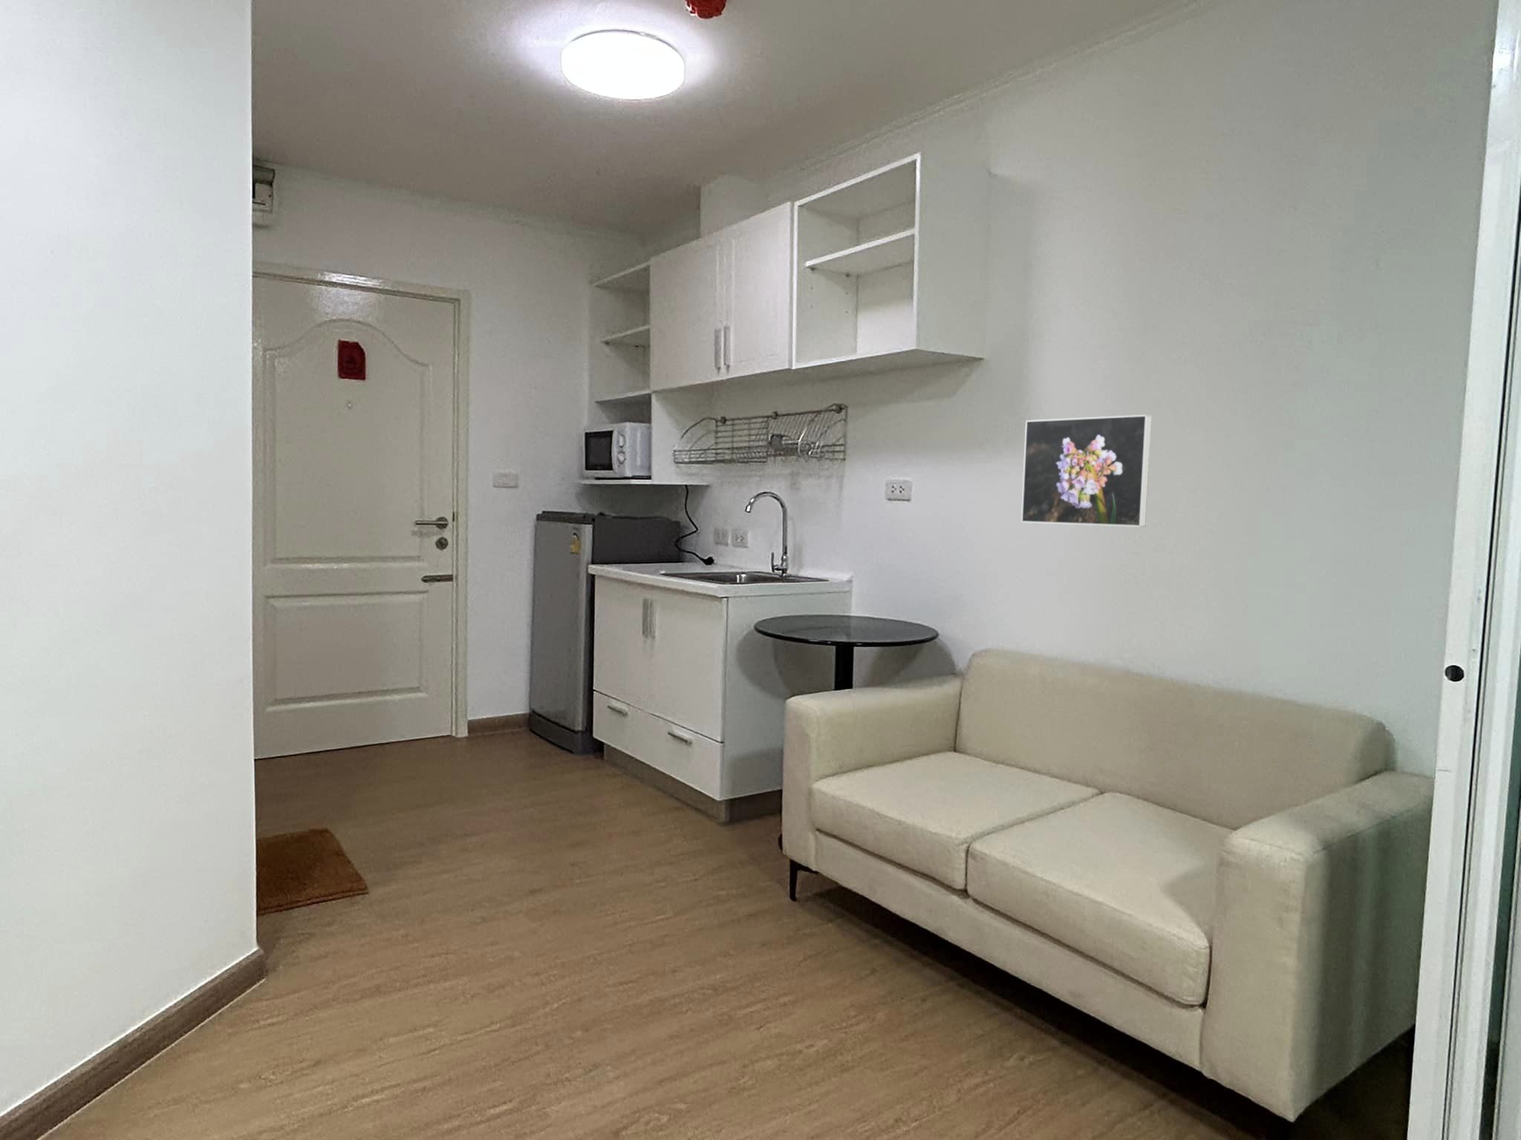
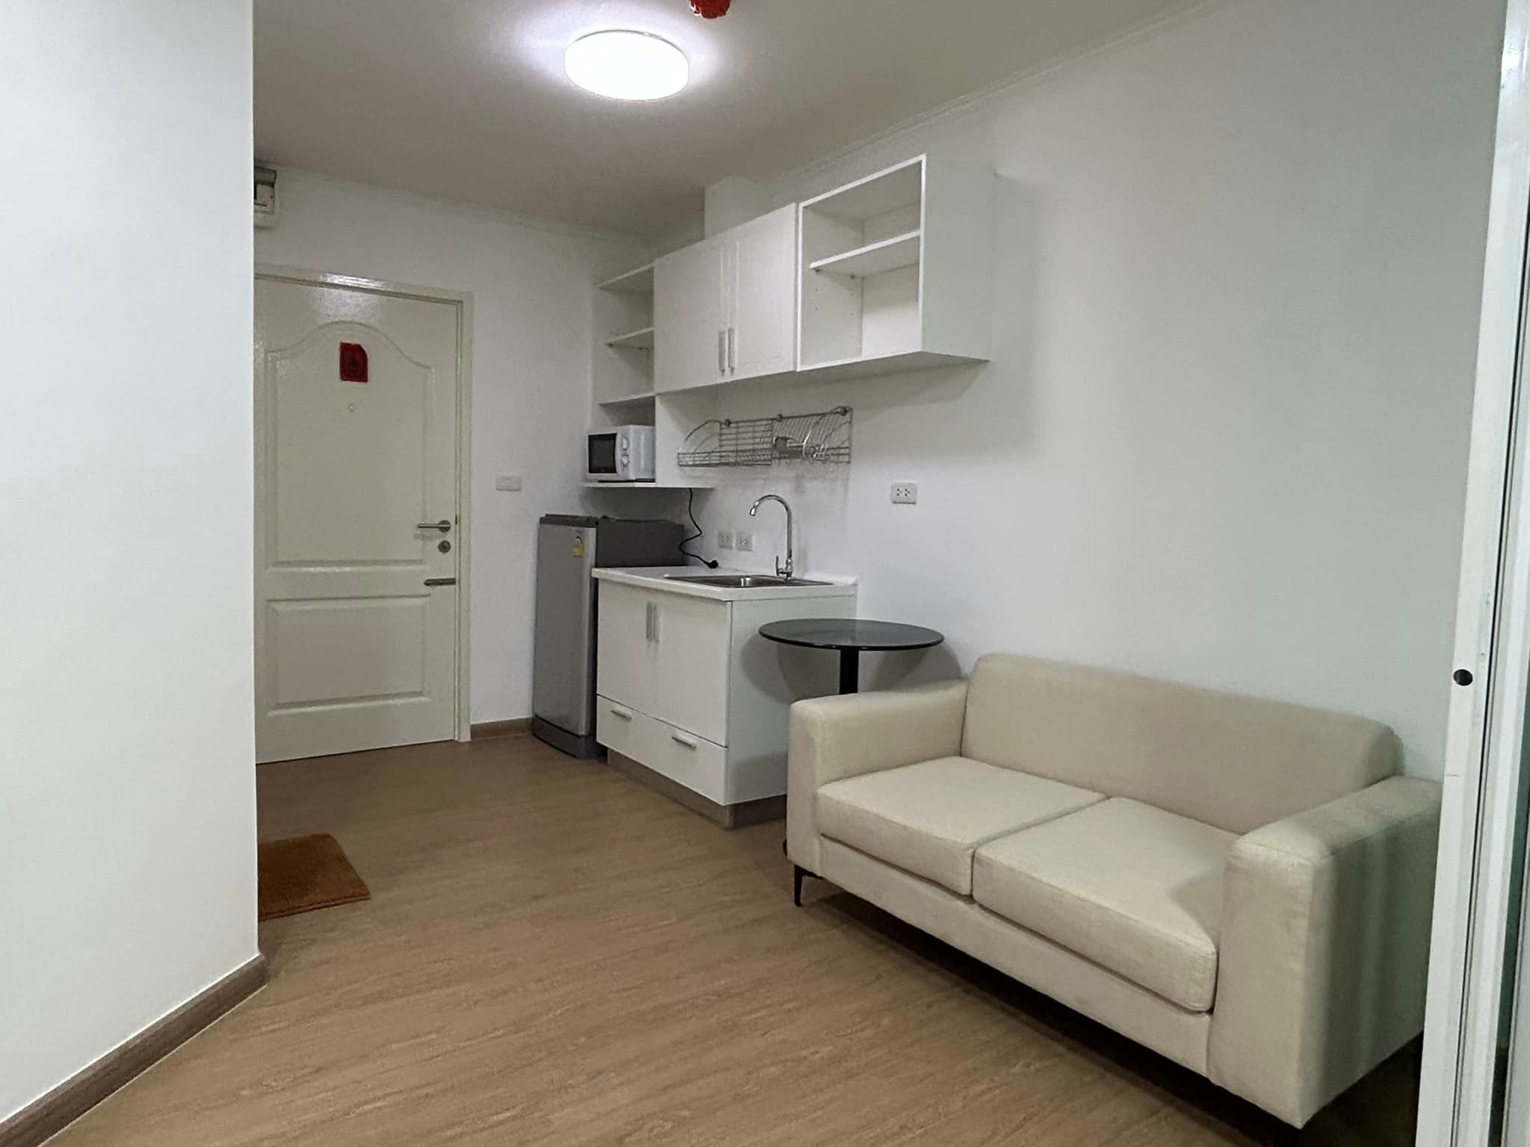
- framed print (1083, 472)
